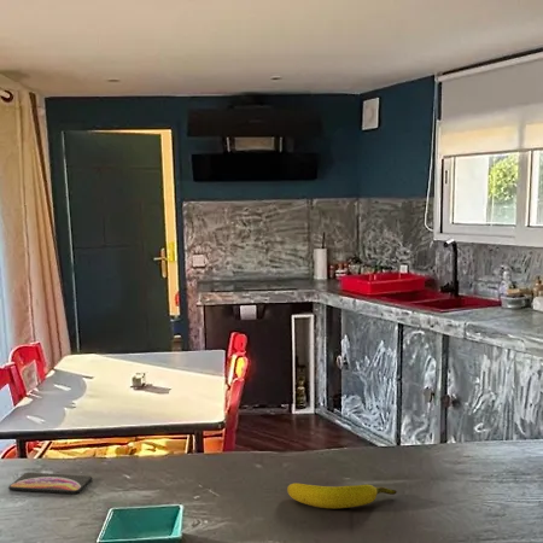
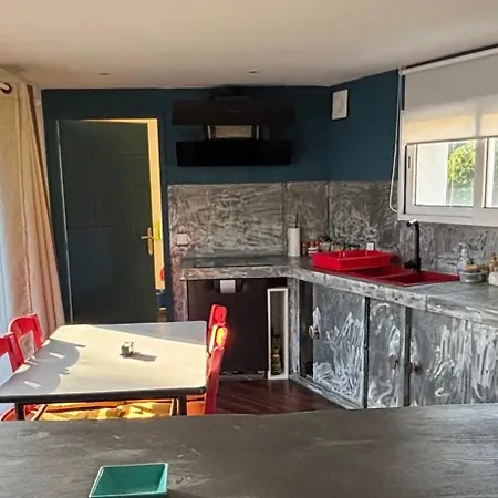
- smartphone (51, 483)
- banana (340, 490)
